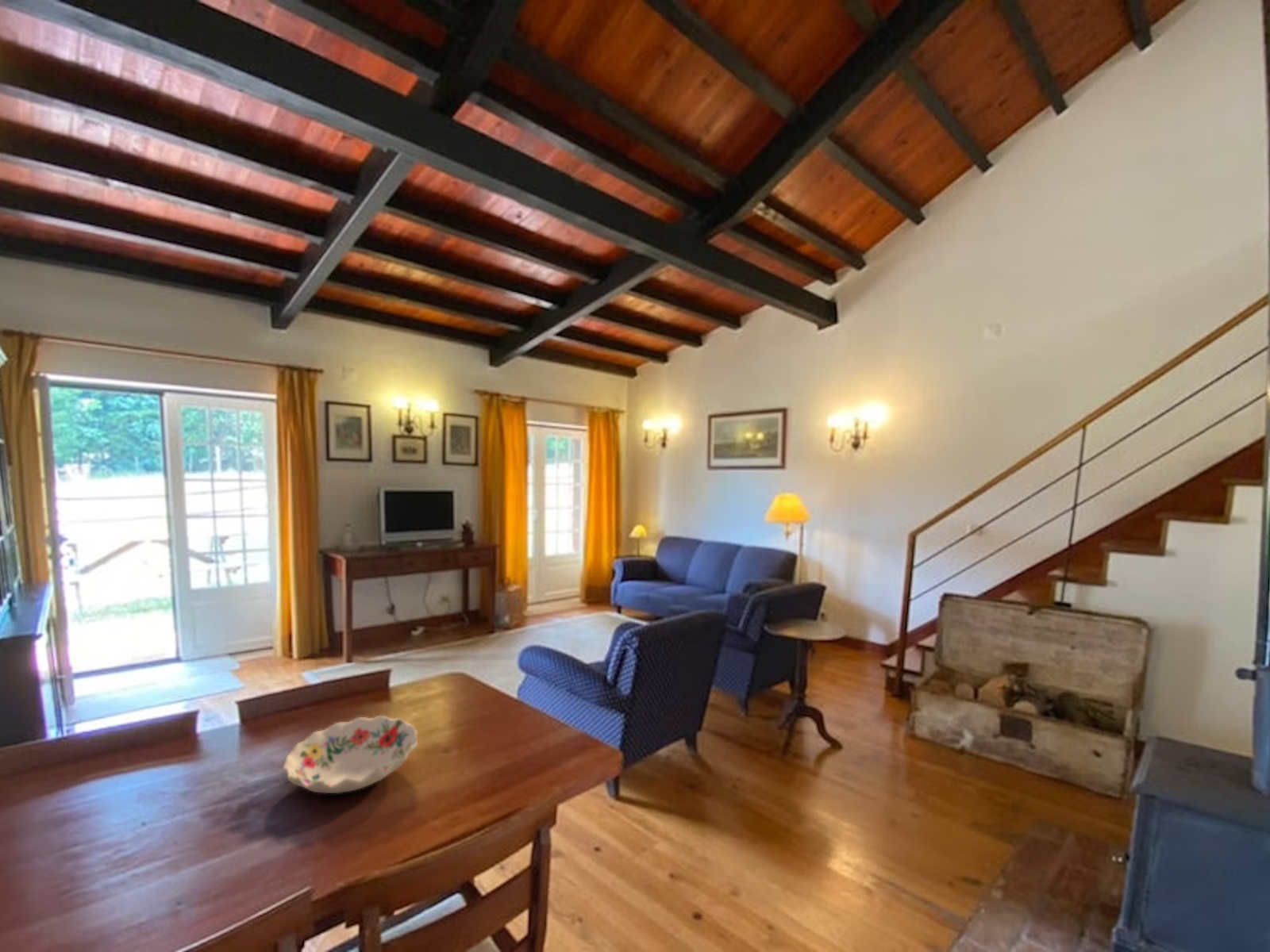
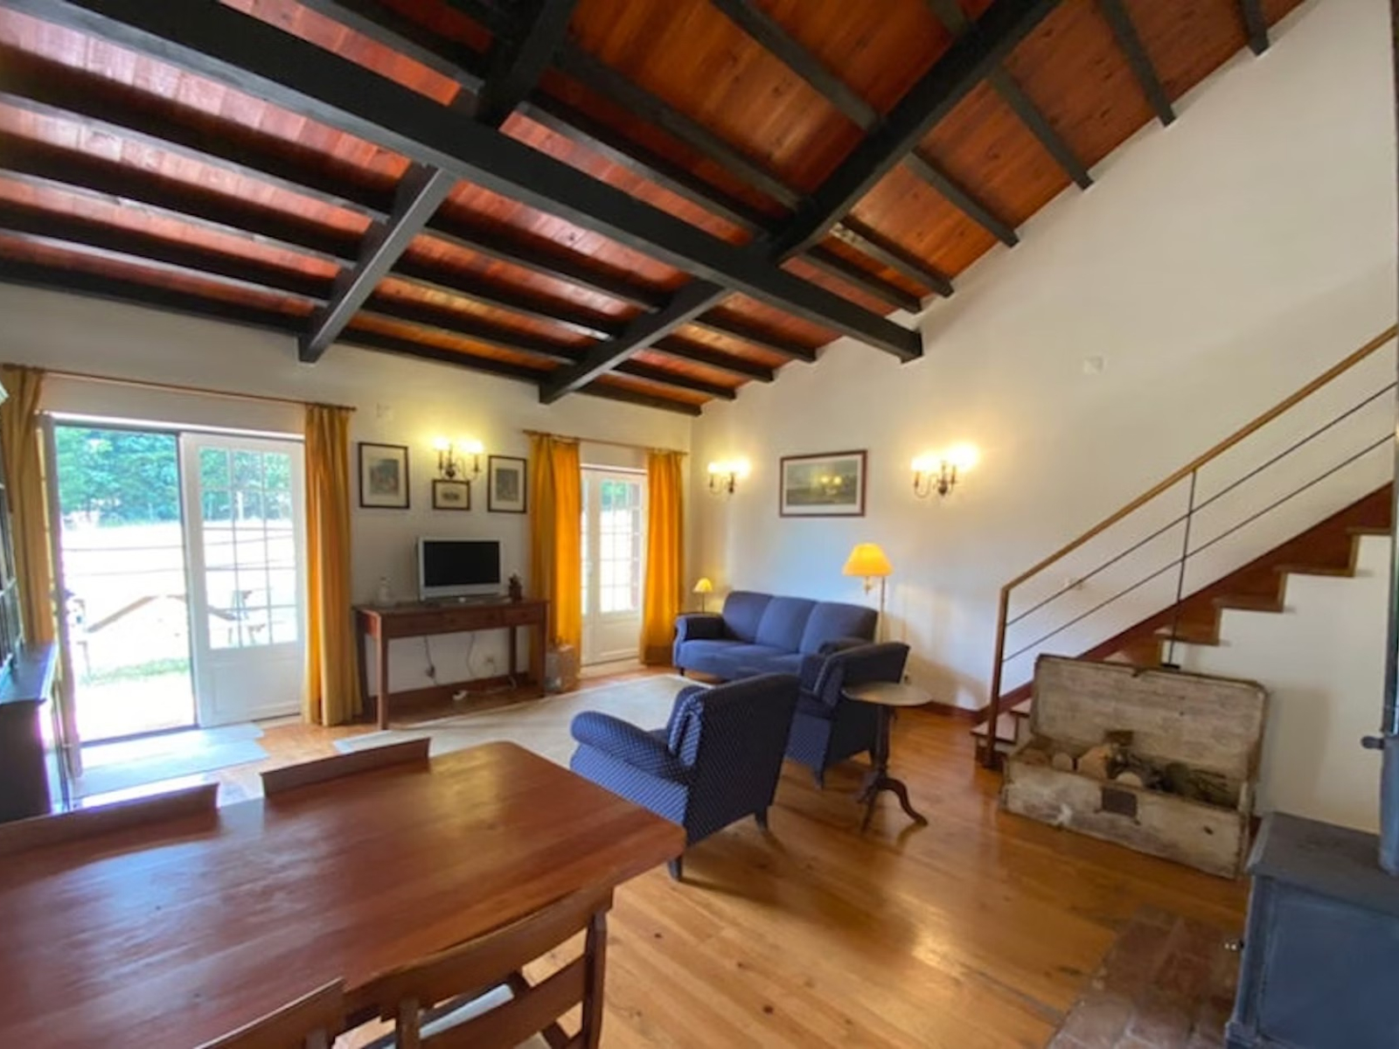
- decorative bowl (354, 758)
